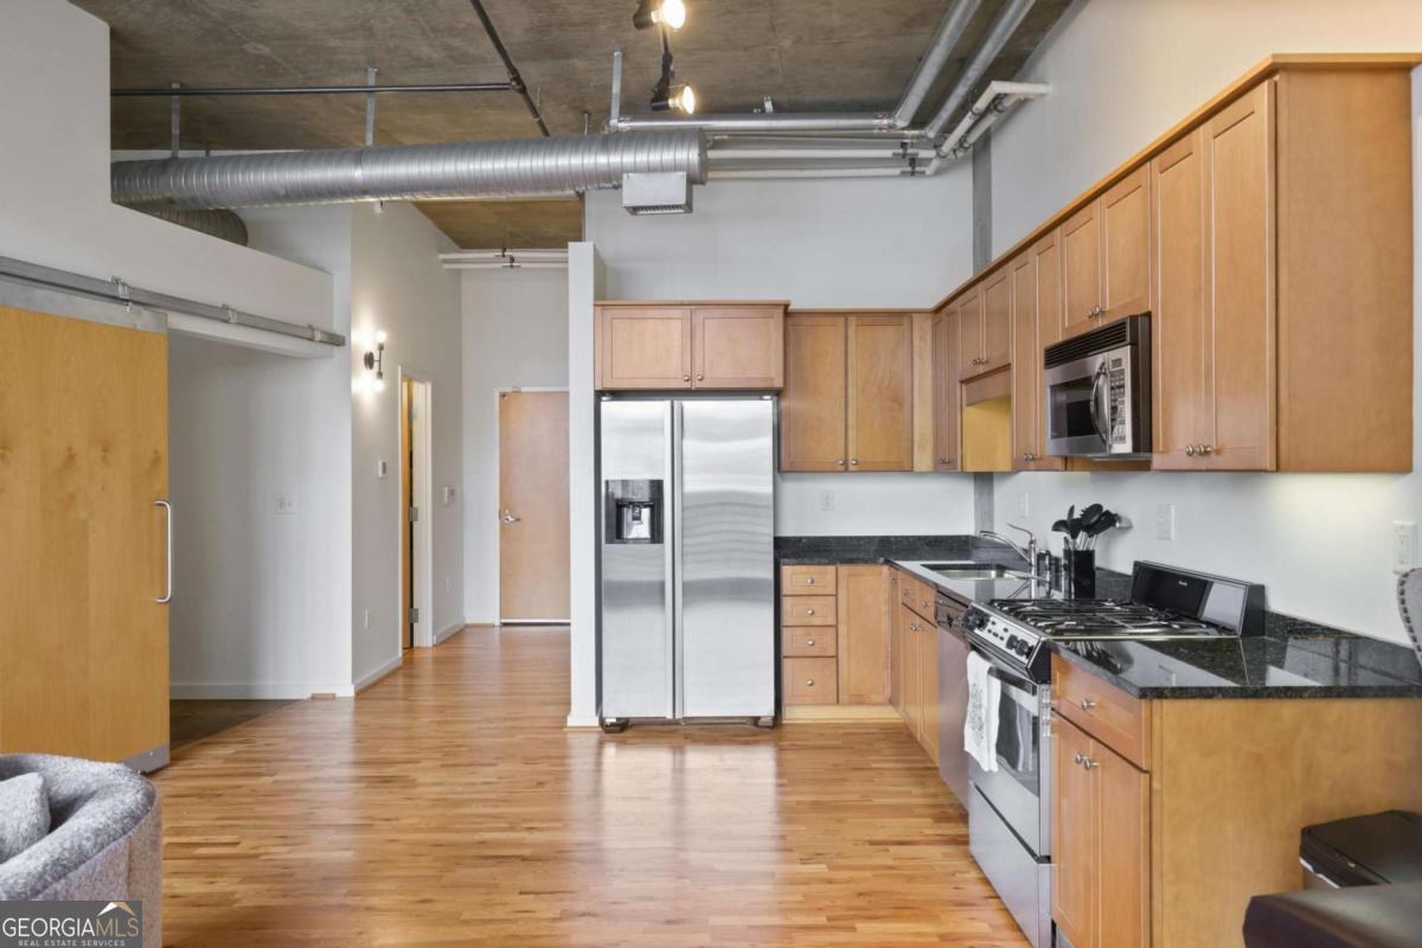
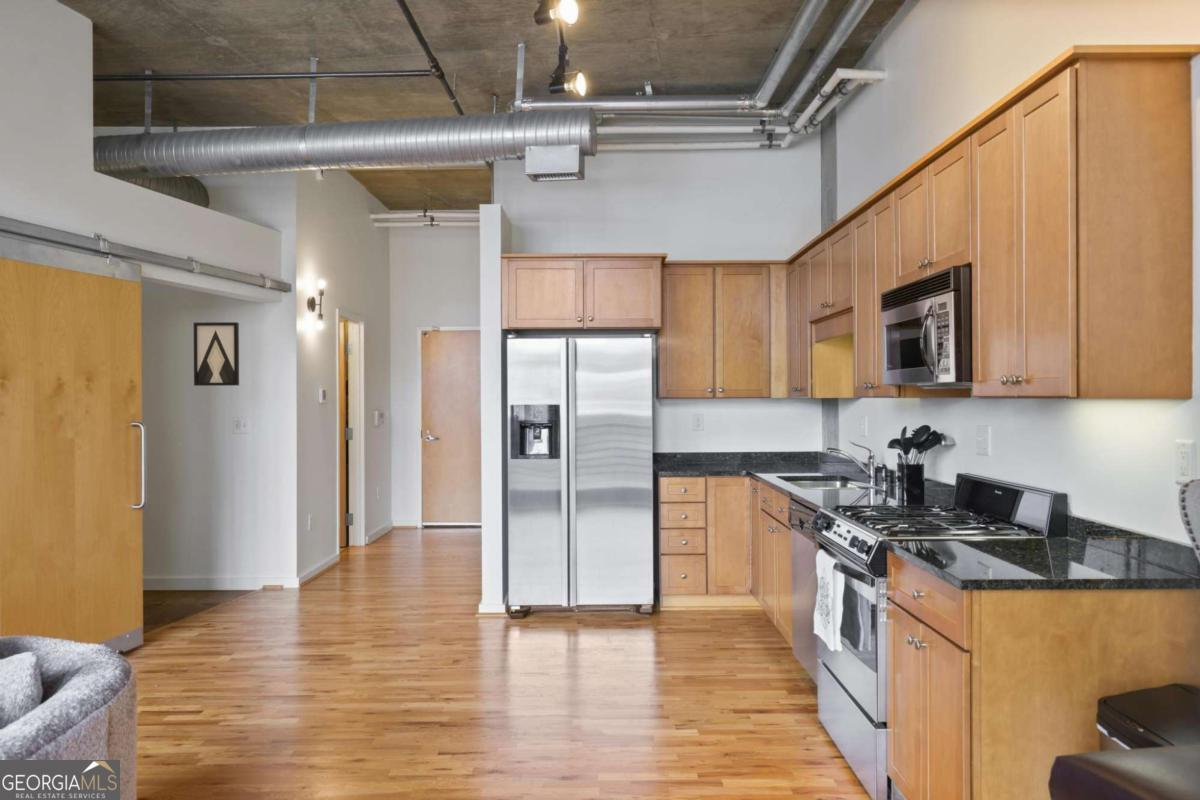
+ wall art (216, 354)
